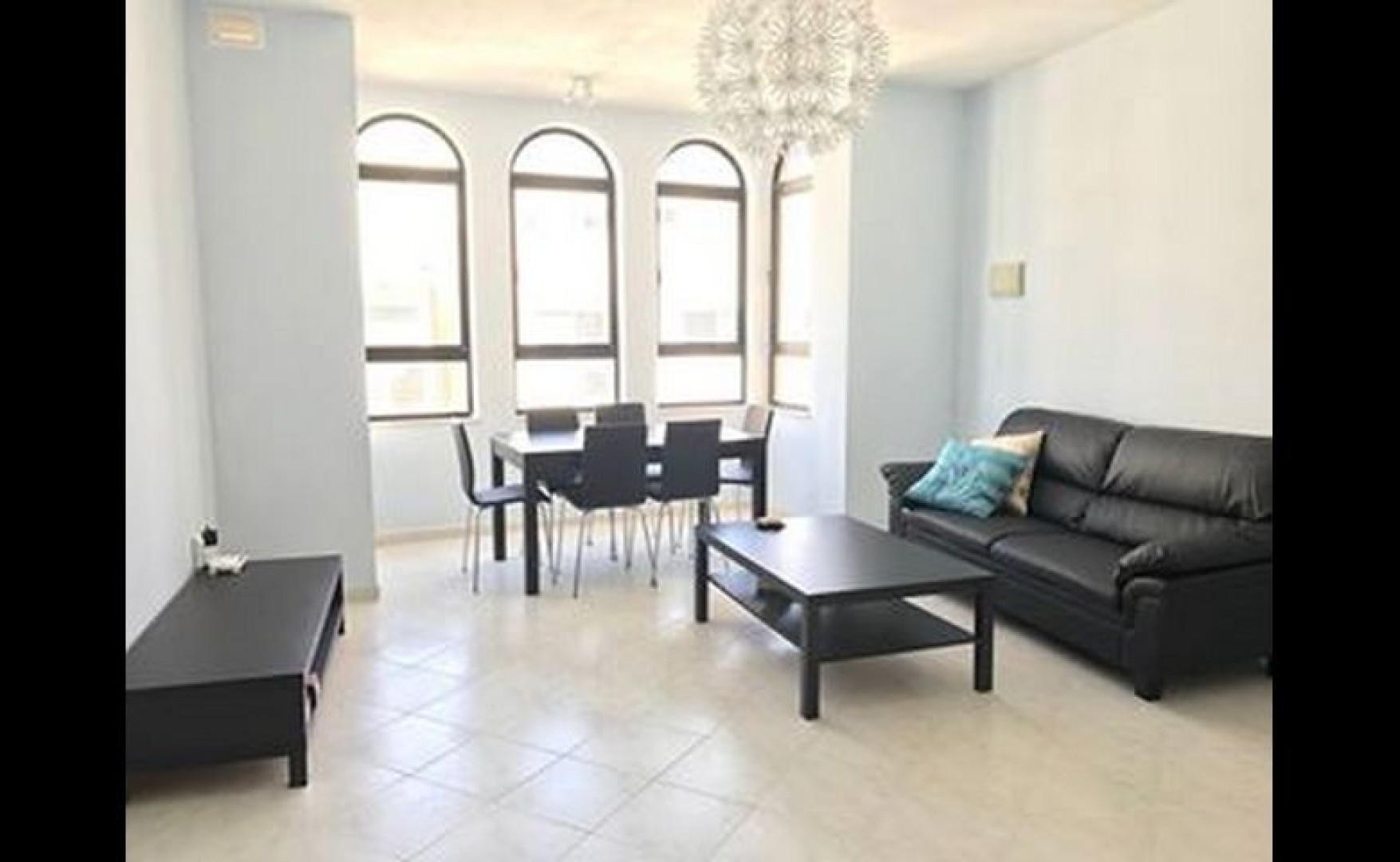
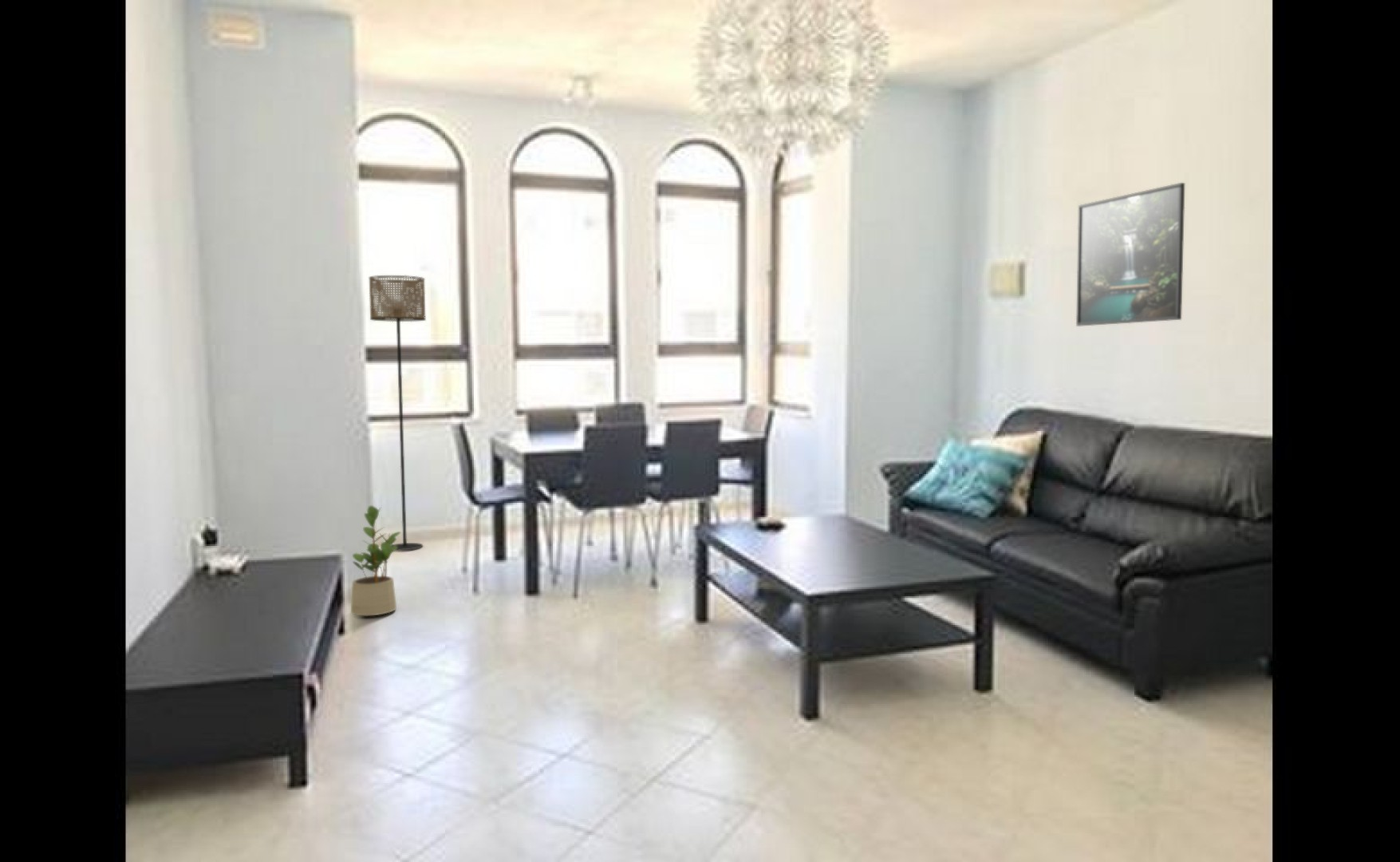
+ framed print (1126, 259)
+ floor lamp (400, 413)
+ potted plant (376, 557)
